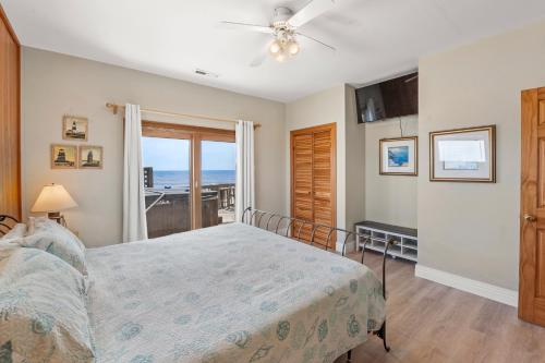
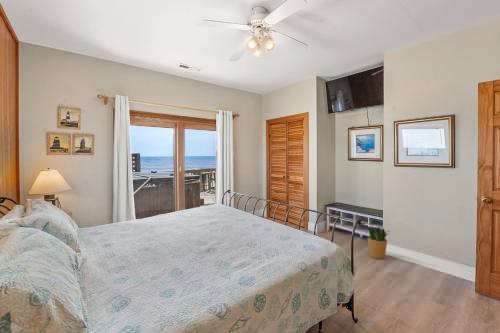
+ potted plant (376, 241)
